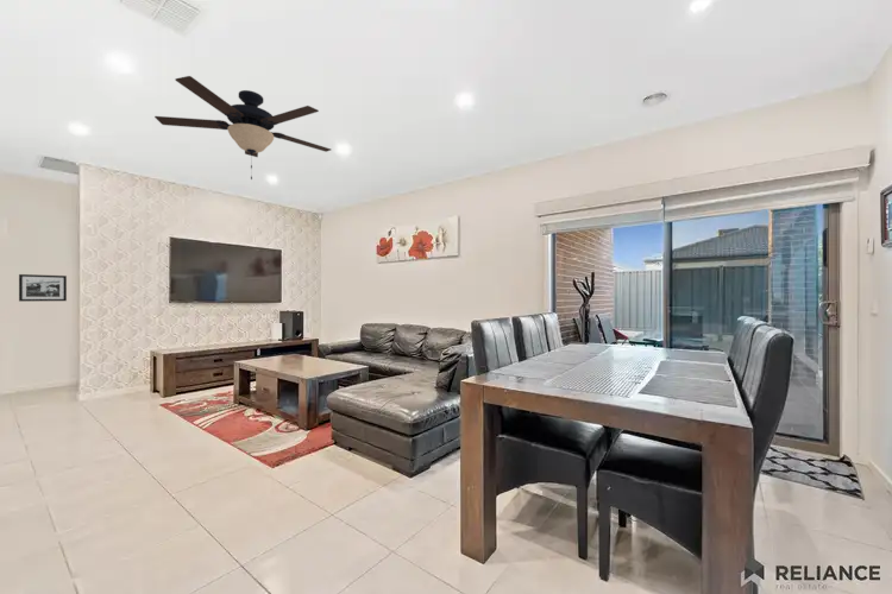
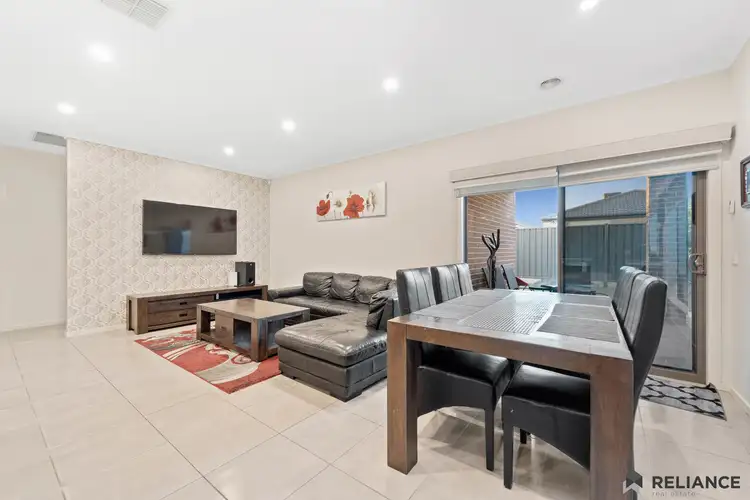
- picture frame (43, 287)
- ceiling fan (251, 139)
